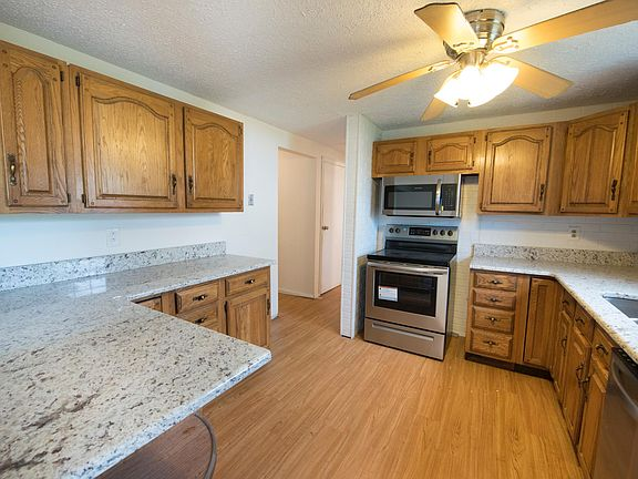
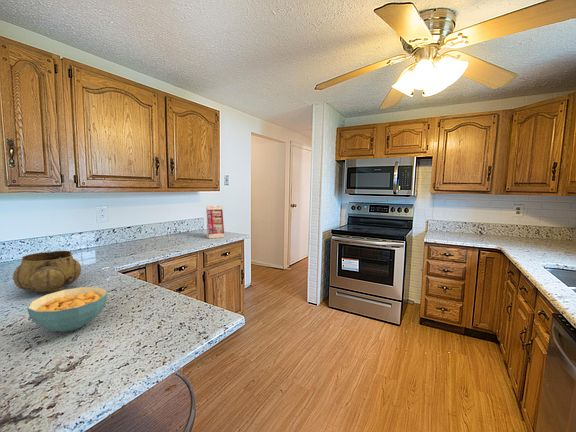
+ decorative bowl (49, 272)
+ cereal bowl (71, 312)
+ gift box (215, 221)
